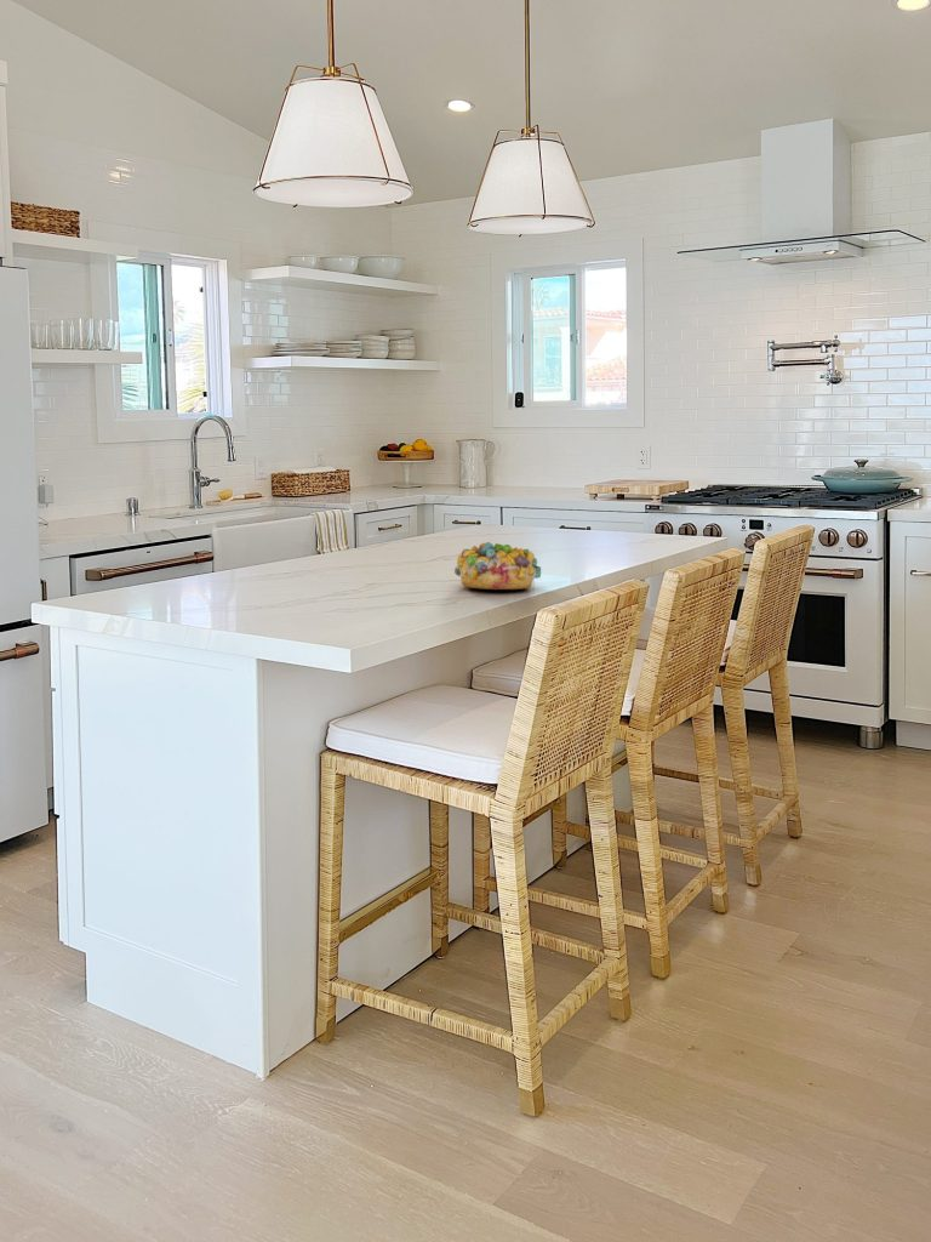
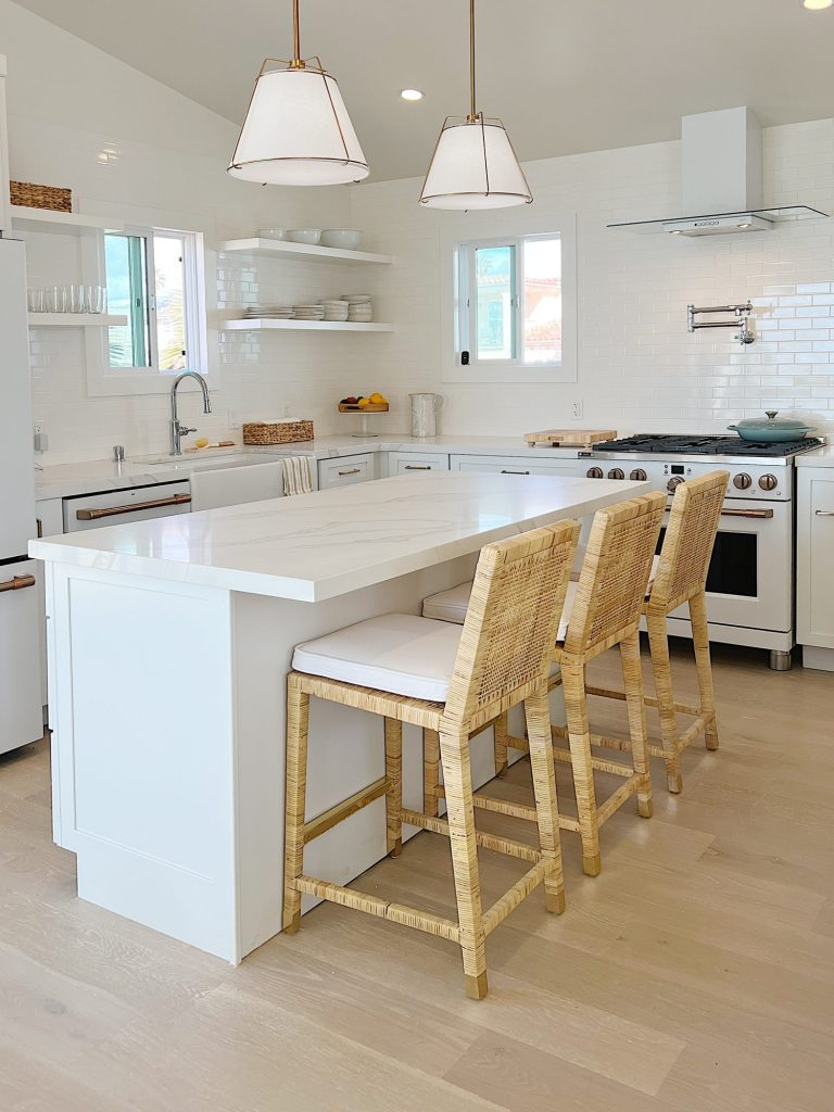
- donut (497, 564)
